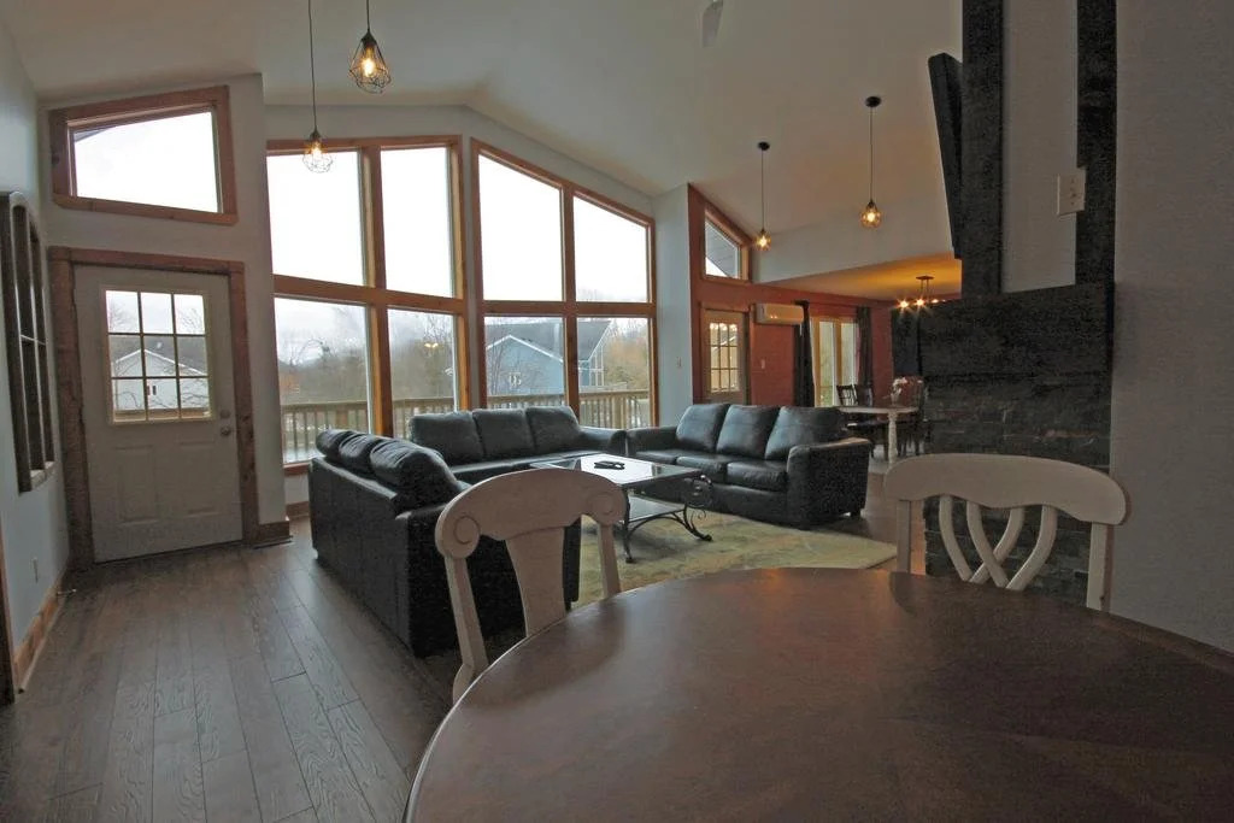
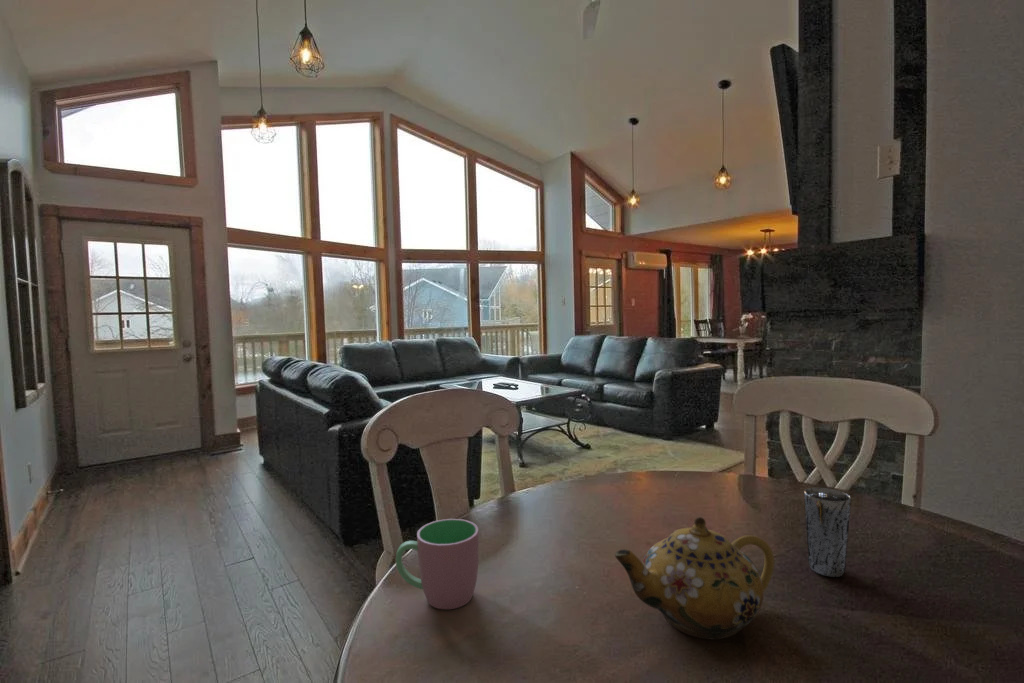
+ cup (438, 564)
+ teapot (698, 567)
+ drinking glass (826, 532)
